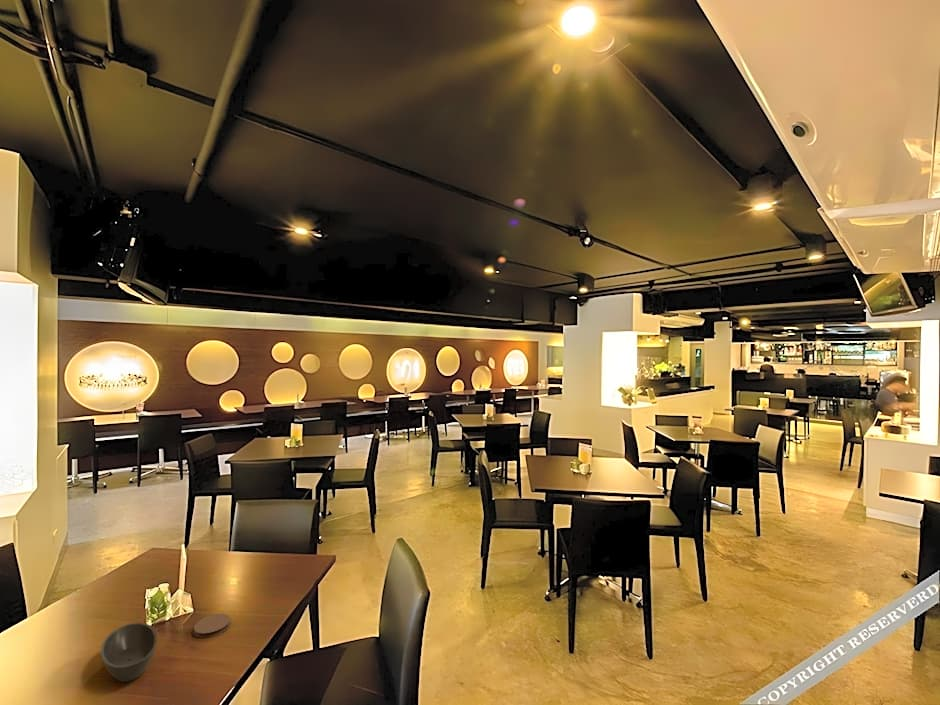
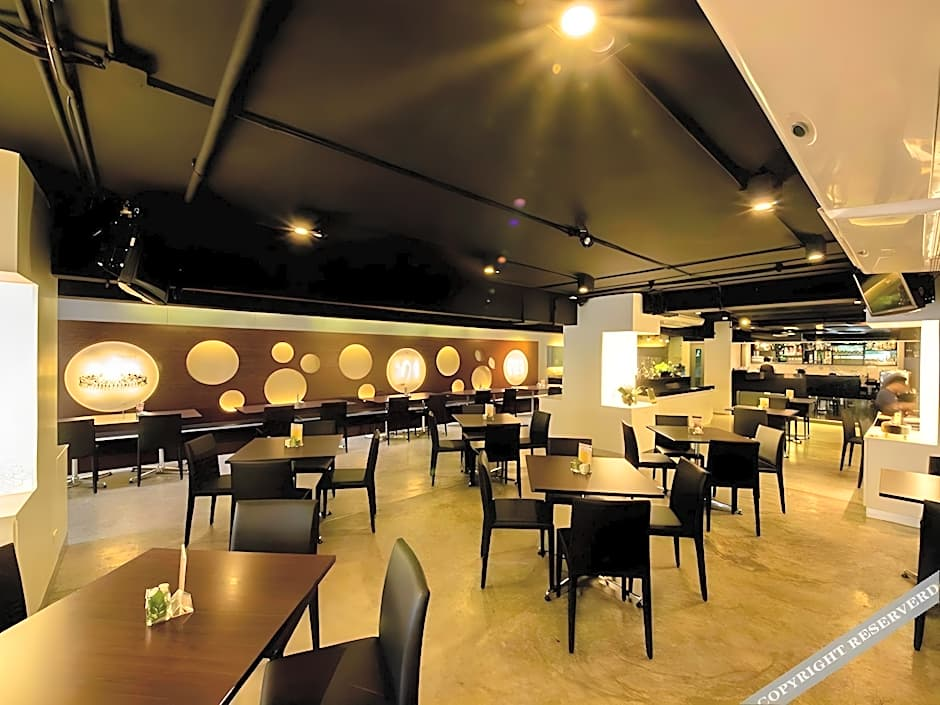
- coaster (212, 625)
- bowl (129, 654)
